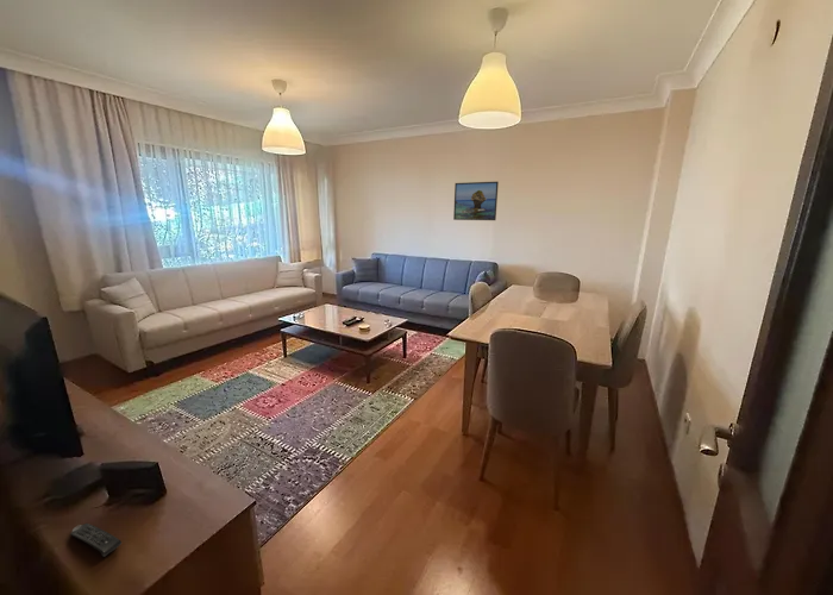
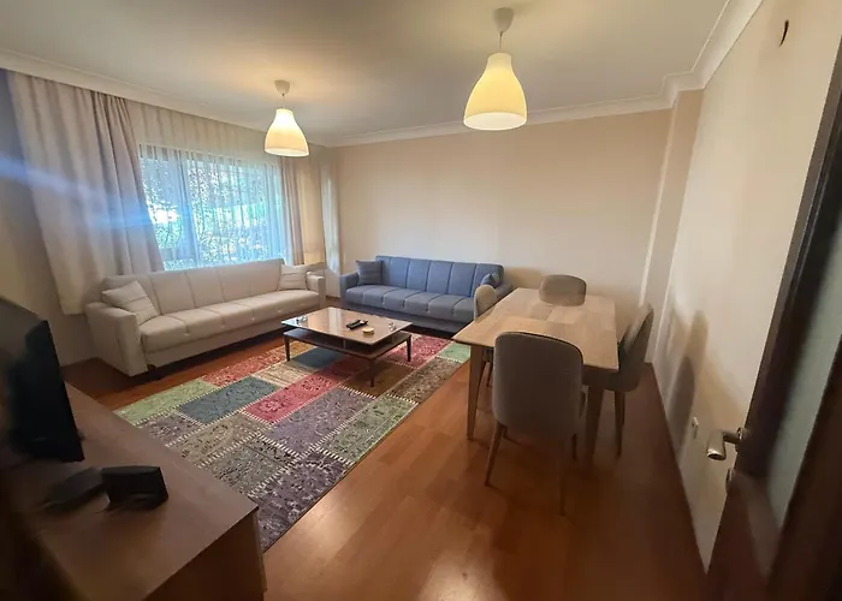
- remote control (93, 537)
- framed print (475, 201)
